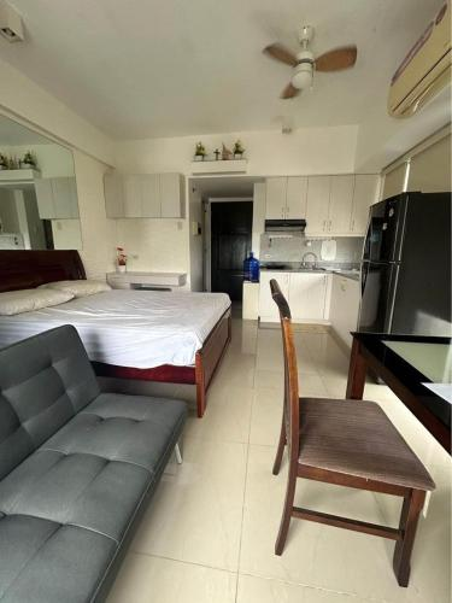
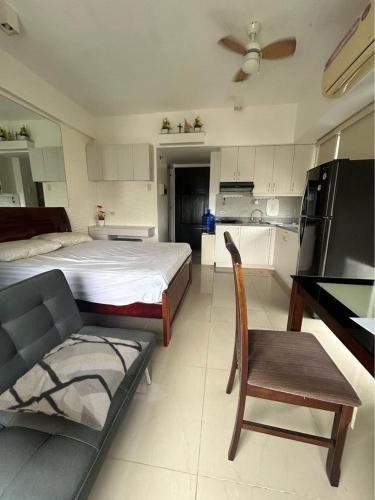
+ decorative pillow (83, 369)
